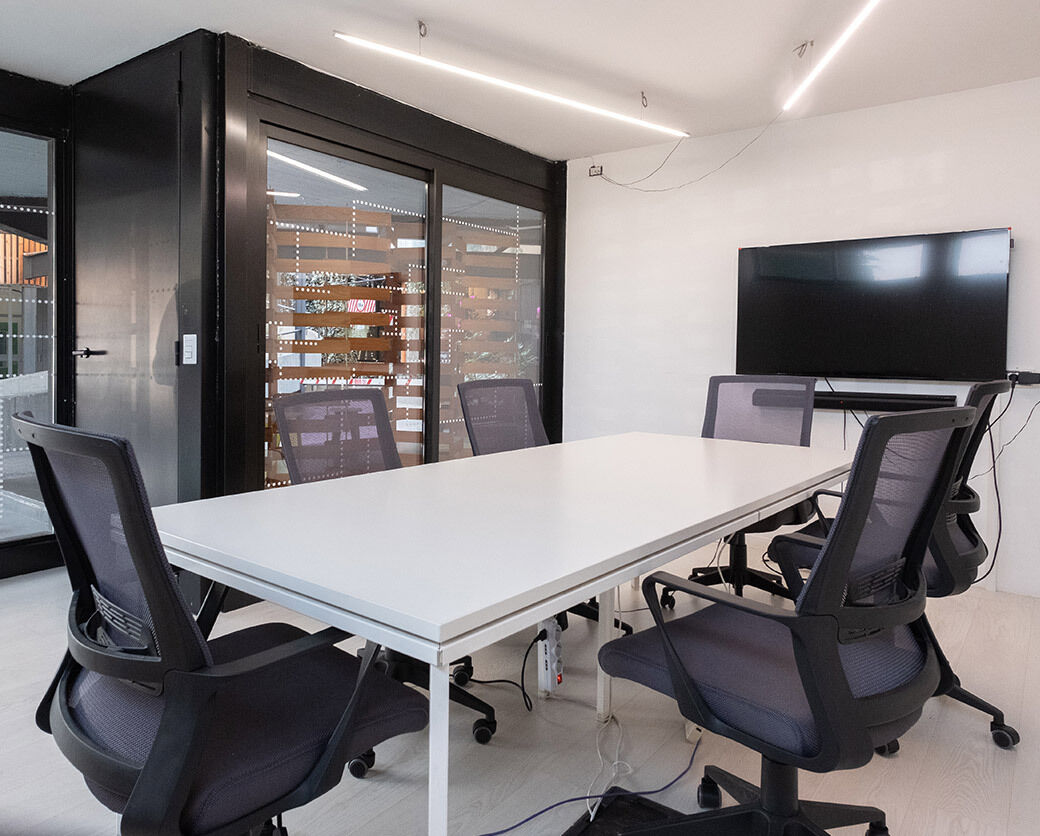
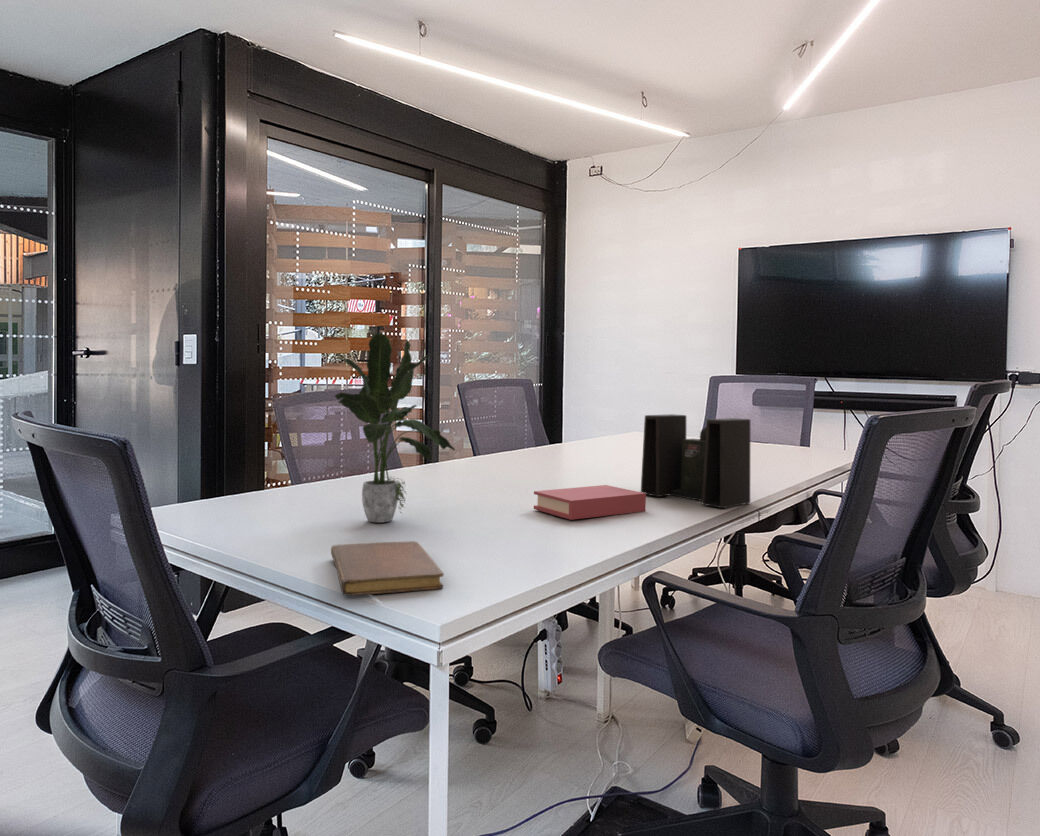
+ speaker (695, 457)
+ potted plant (390, 427)
+ book (589, 501)
+ notebook (383, 565)
